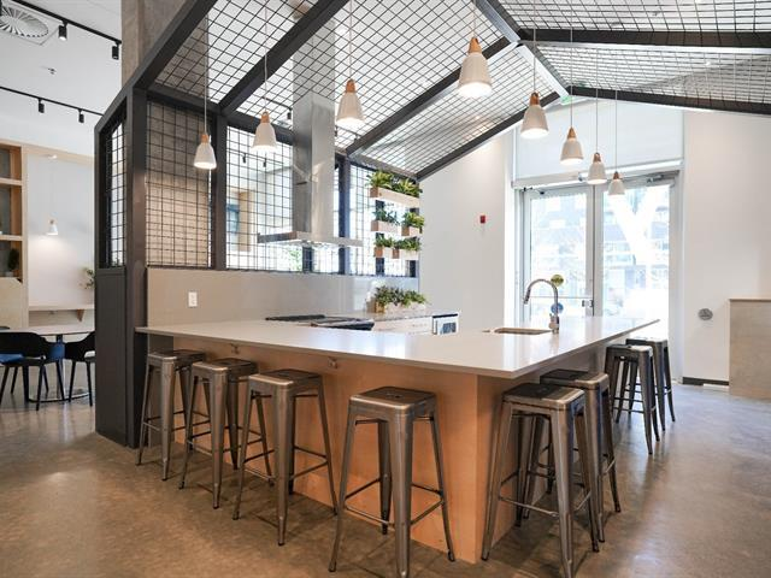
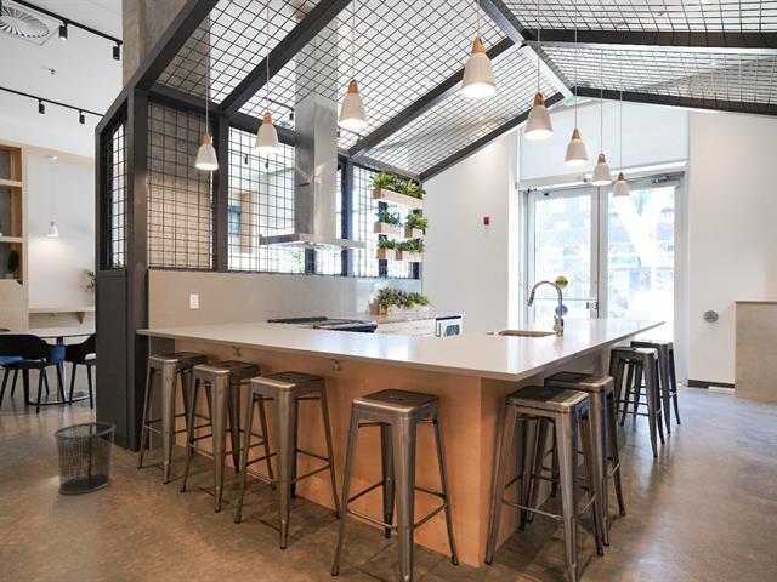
+ waste bin (85, 457)
